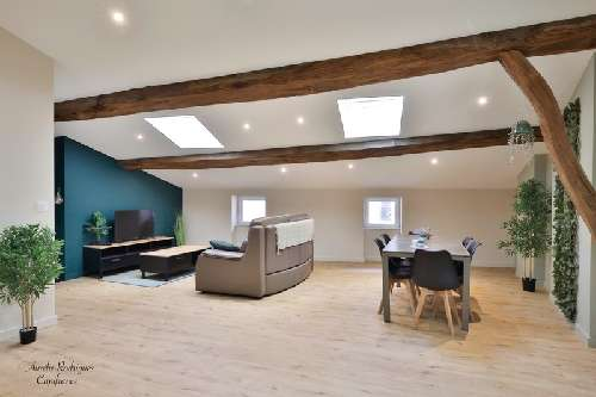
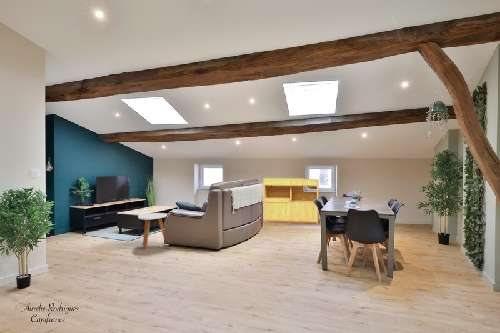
+ bookcase (291, 199)
+ side table (148, 230)
